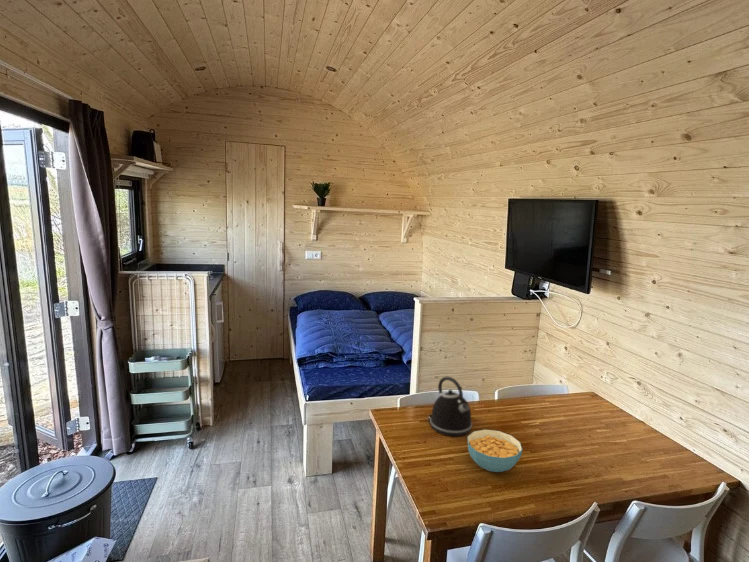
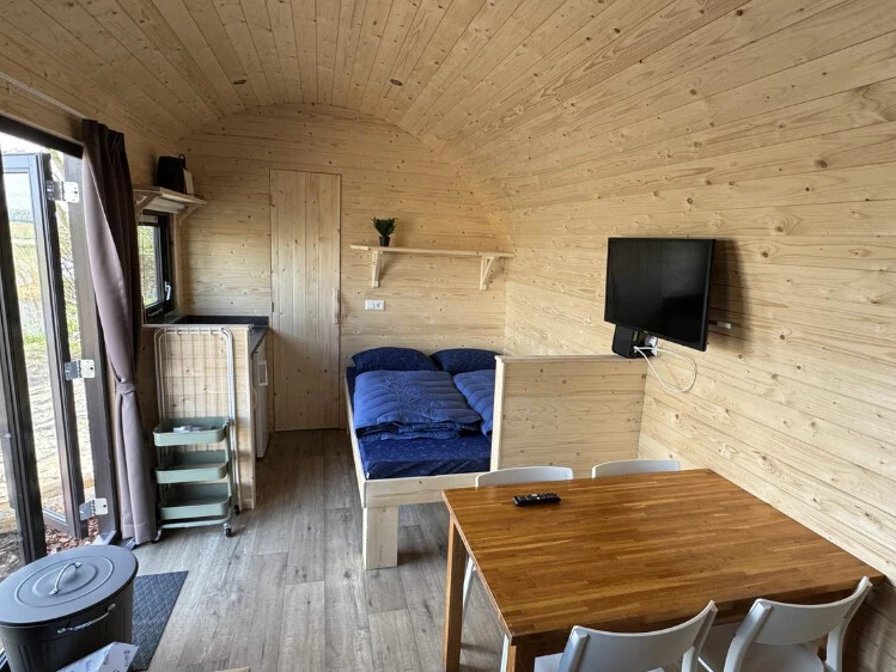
- cereal bowl (493, 455)
- kettle (451, 402)
